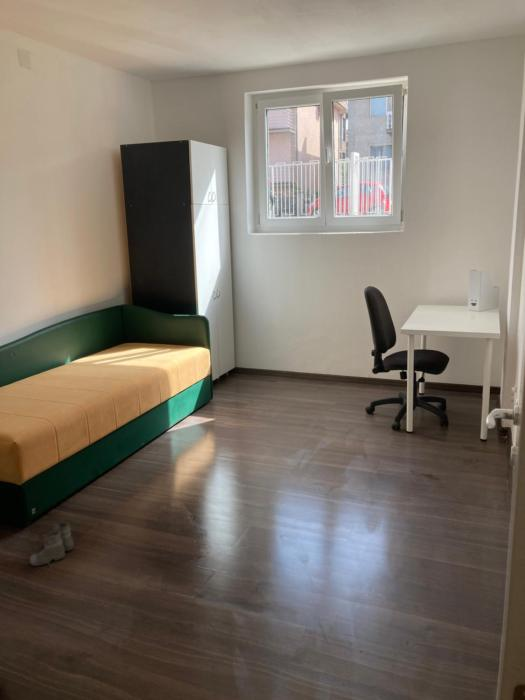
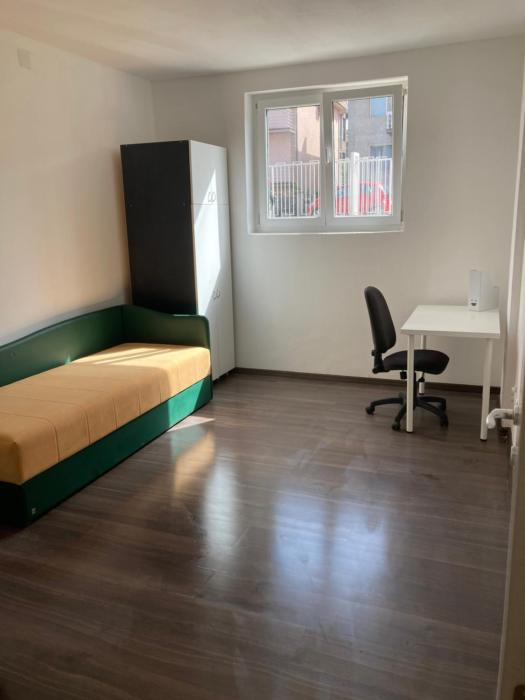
- boots (52, 540)
